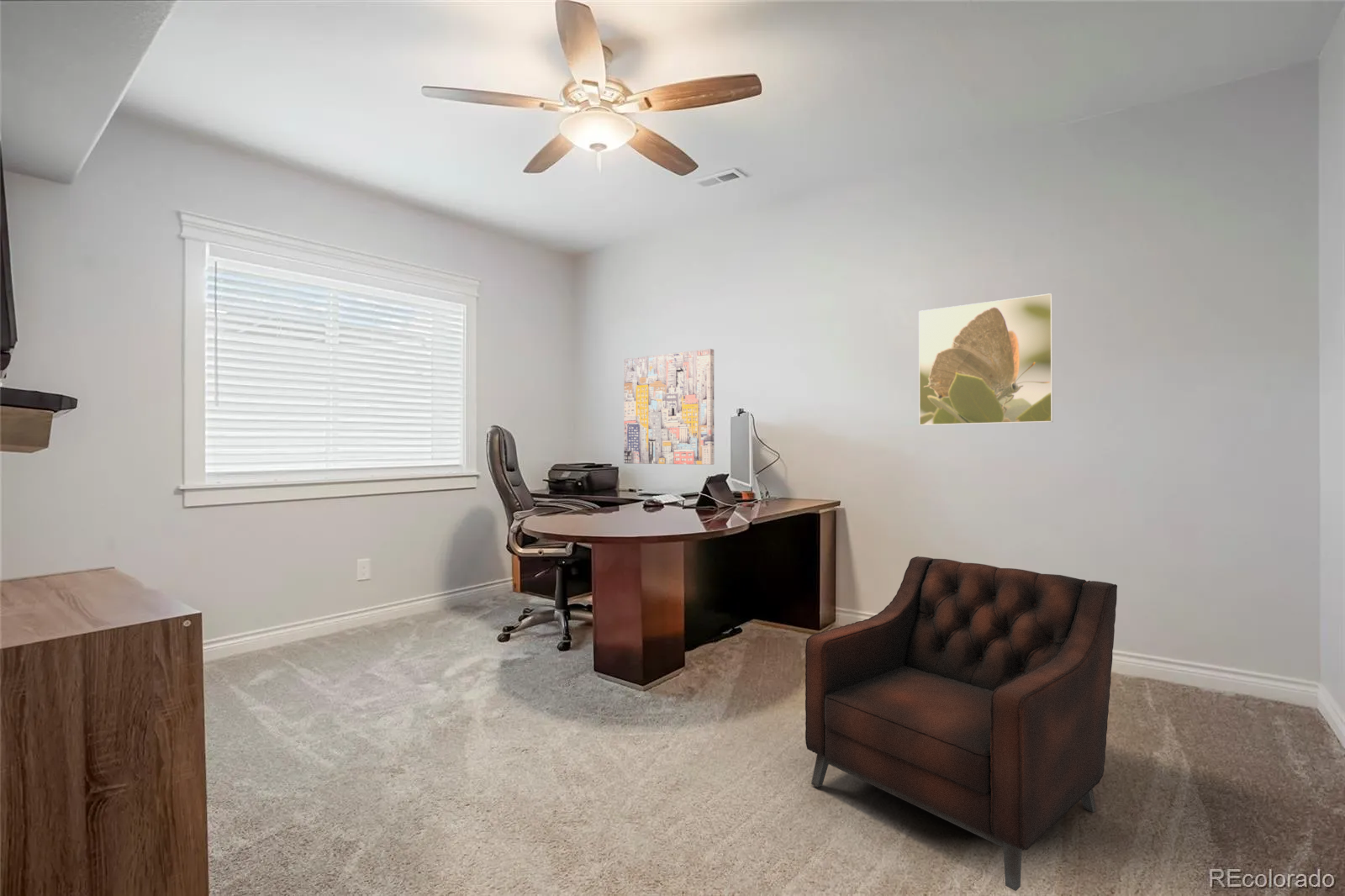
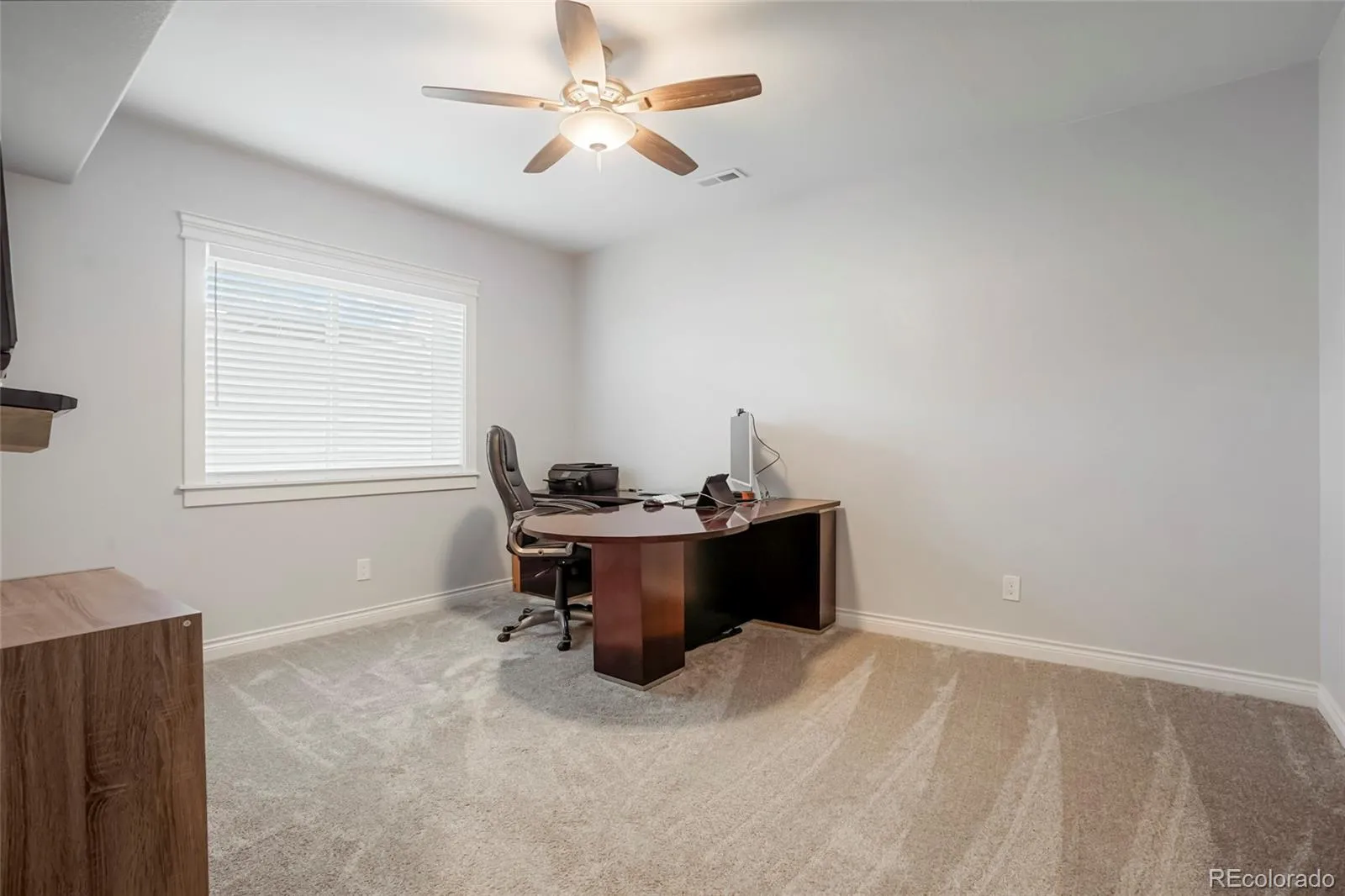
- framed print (982, 363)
- wall art (667, 408)
- armchair (958, 683)
